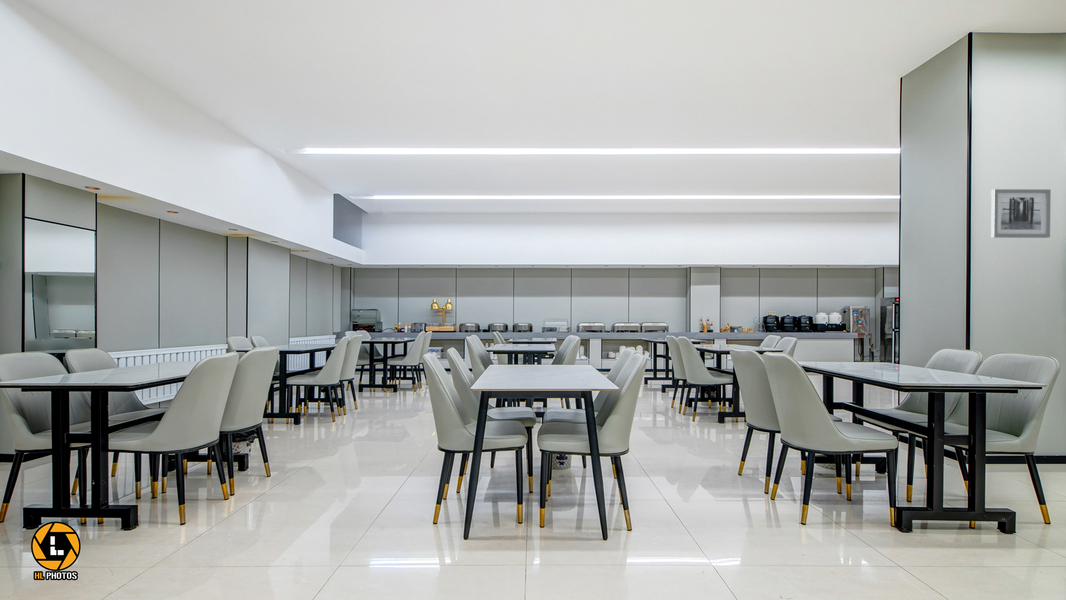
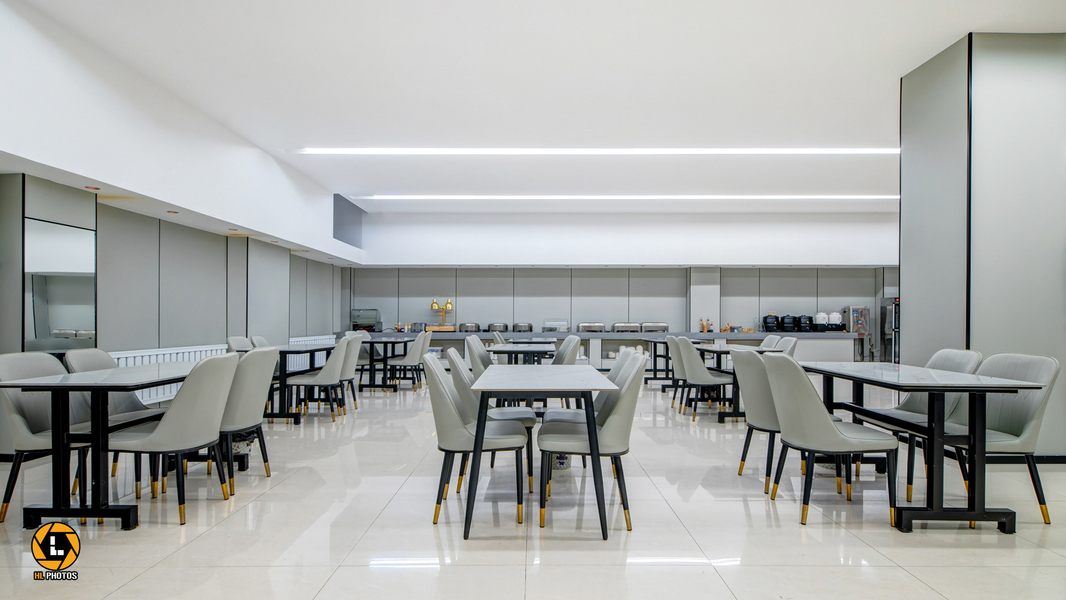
- wall art (1020, 213)
